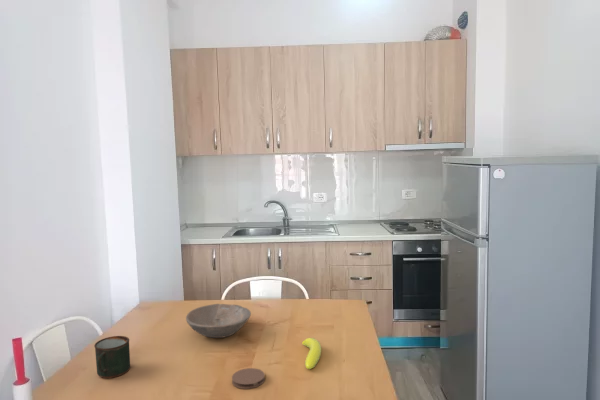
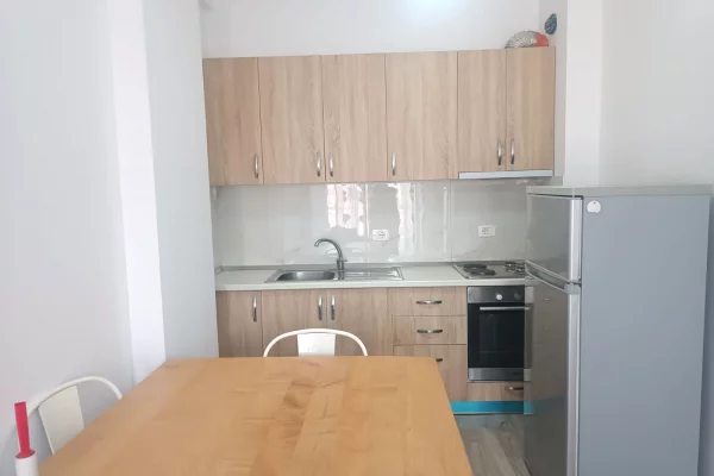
- banana (309, 351)
- coaster (248, 378)
- bowl (219, 323)
- mug (110, 359)
